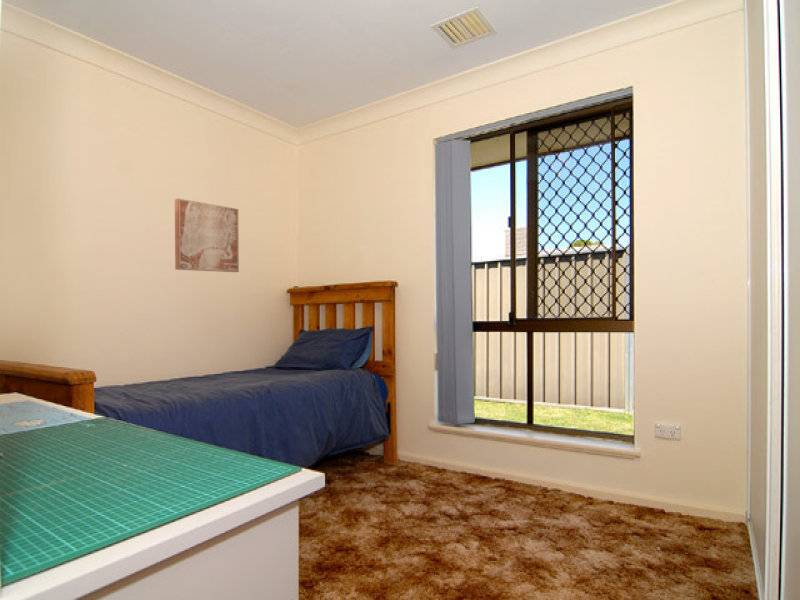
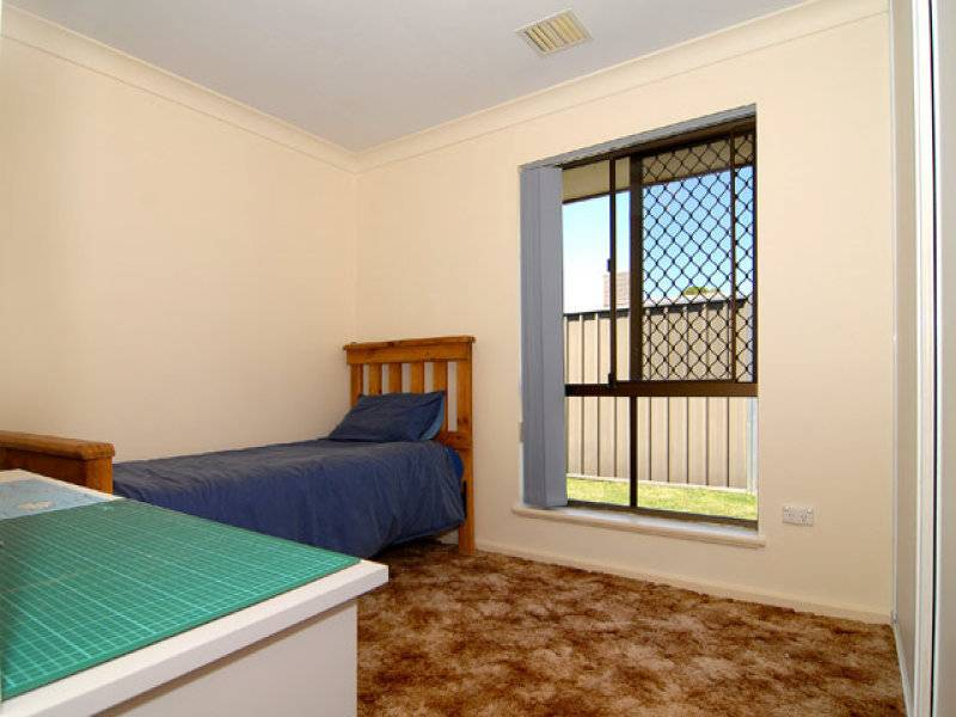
- wall art (208, 237)
